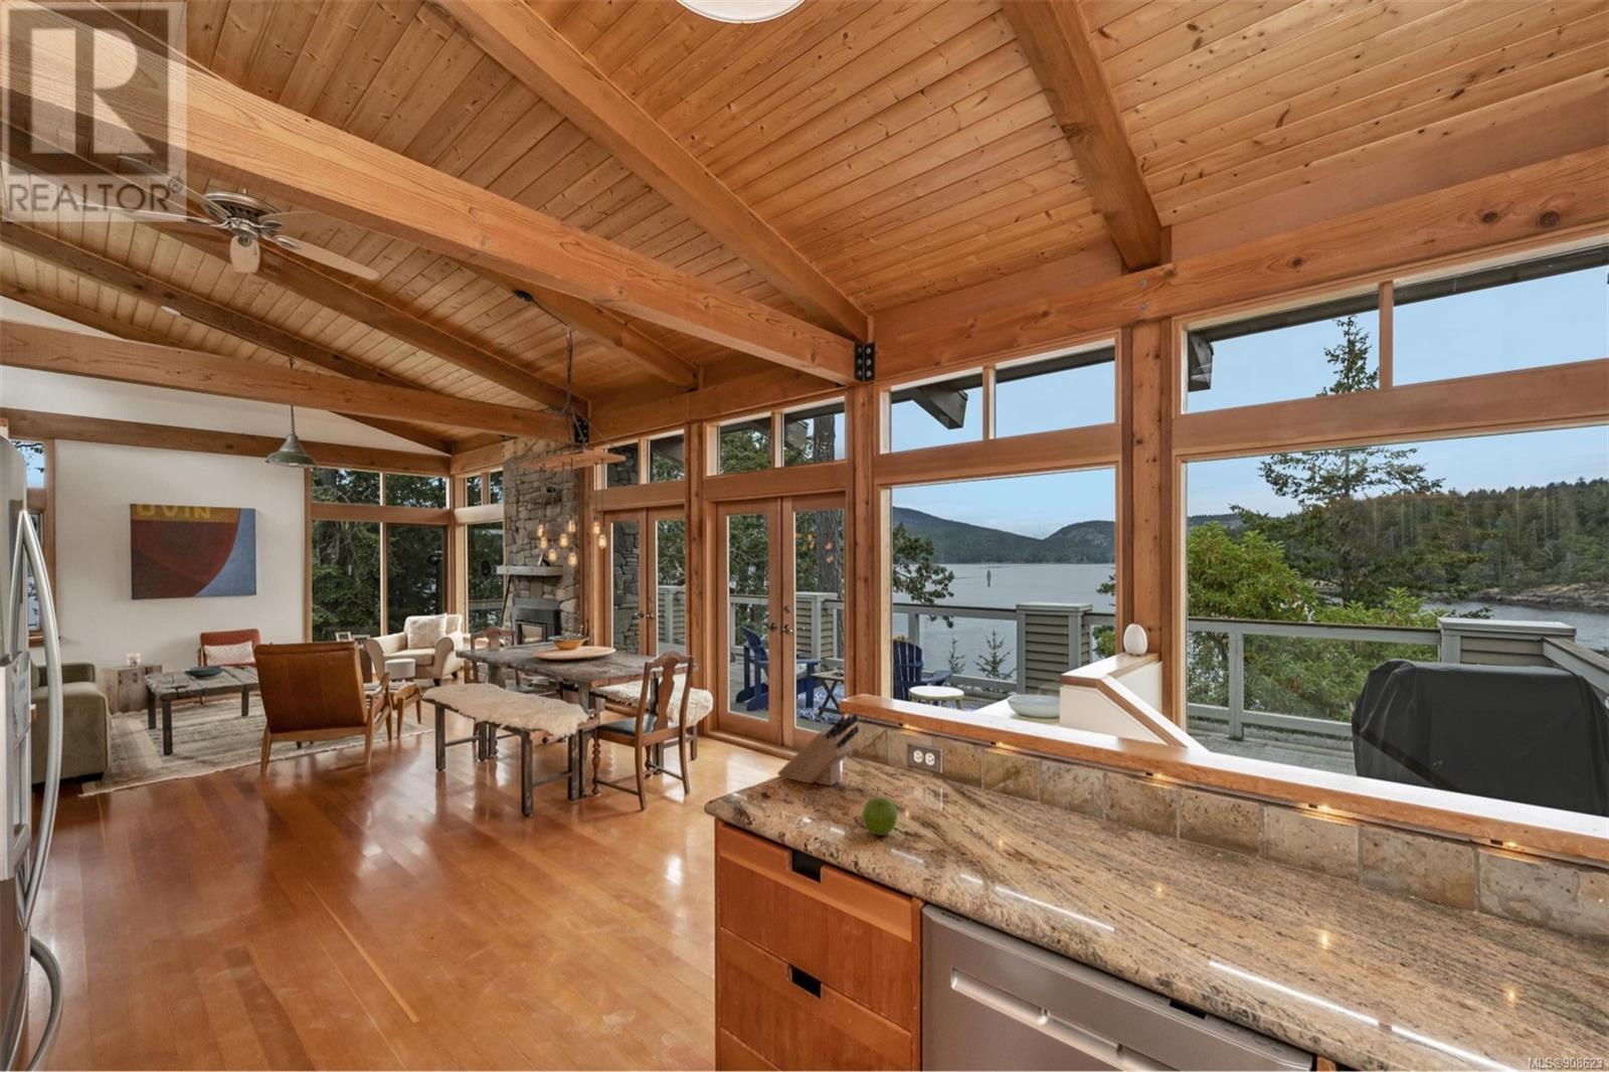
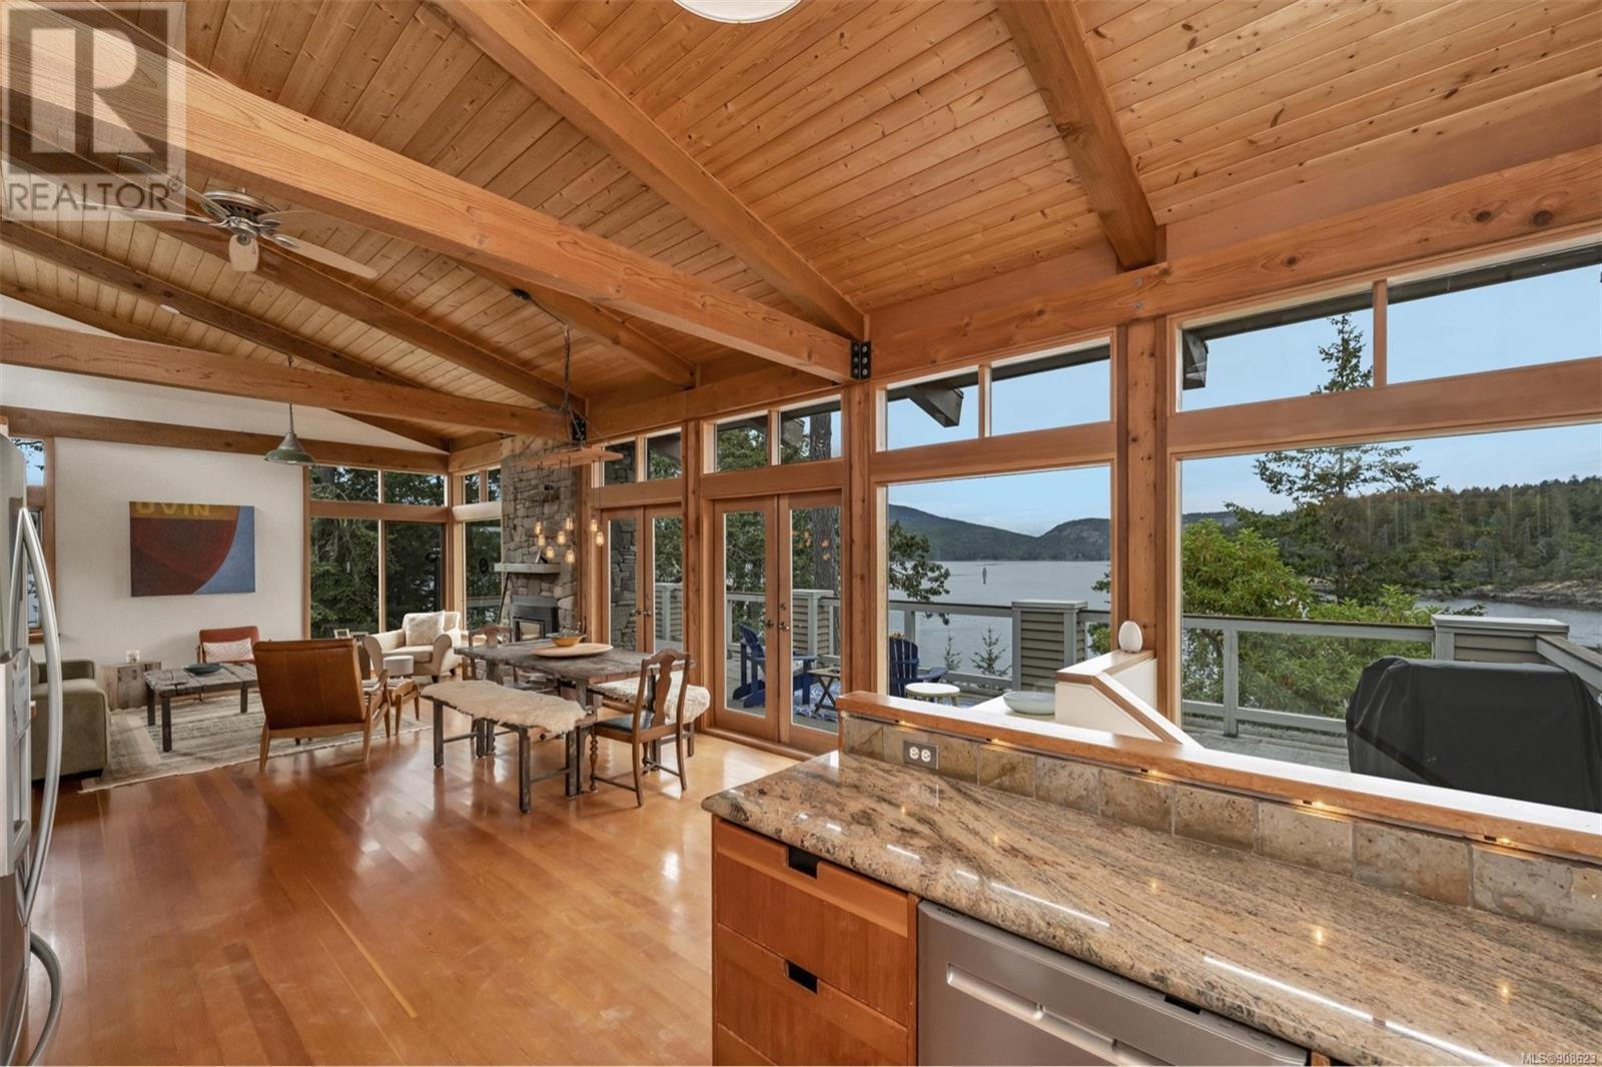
- fruit (880, 815)
- knife block (819, 744)
